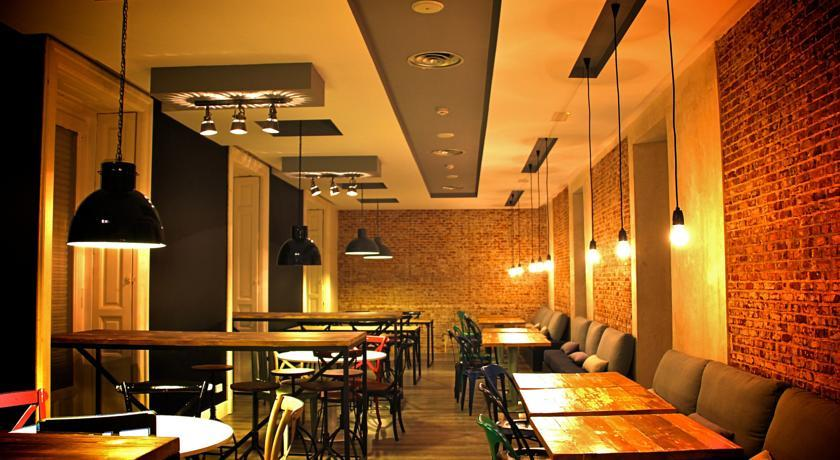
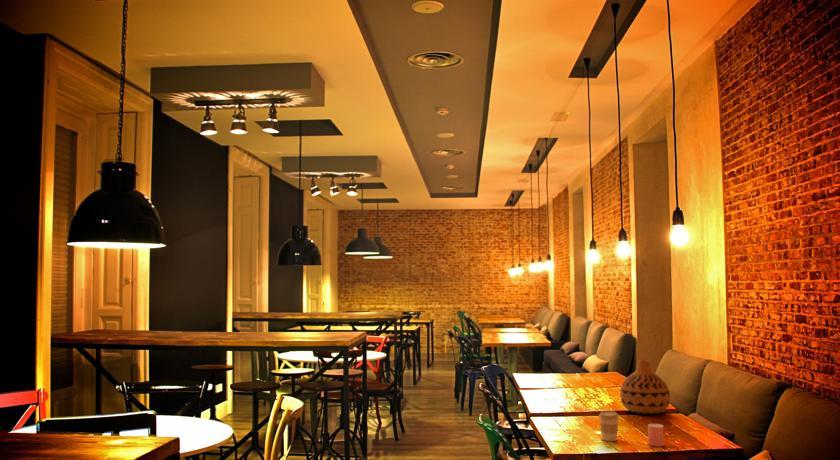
+ coffee cup (609, 425)
+ vase (644, 386)
+ cup (655, 434)
